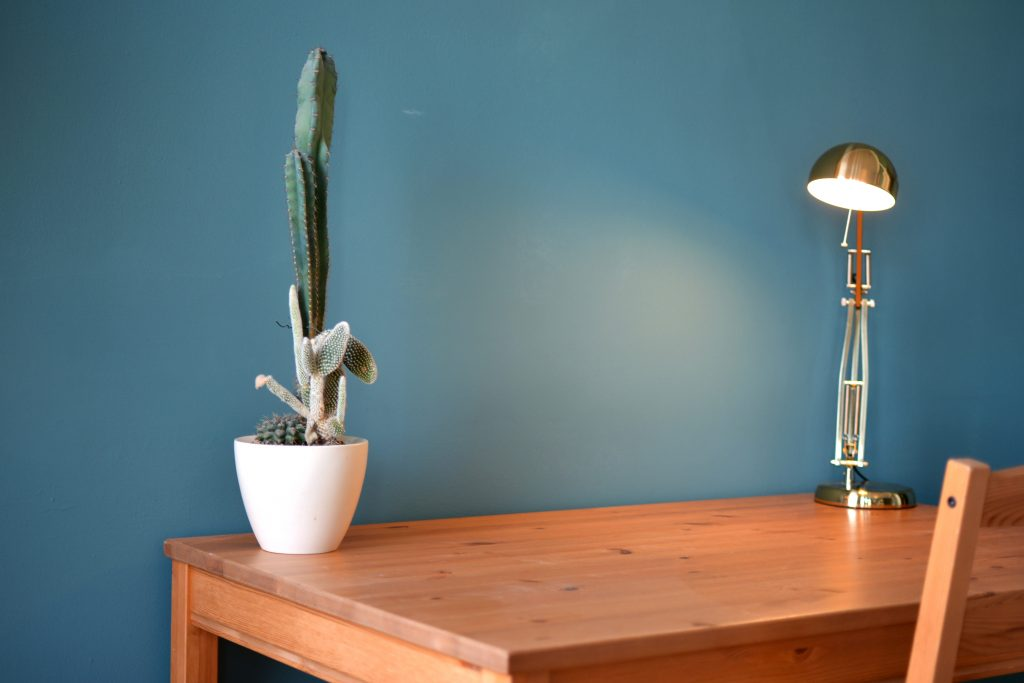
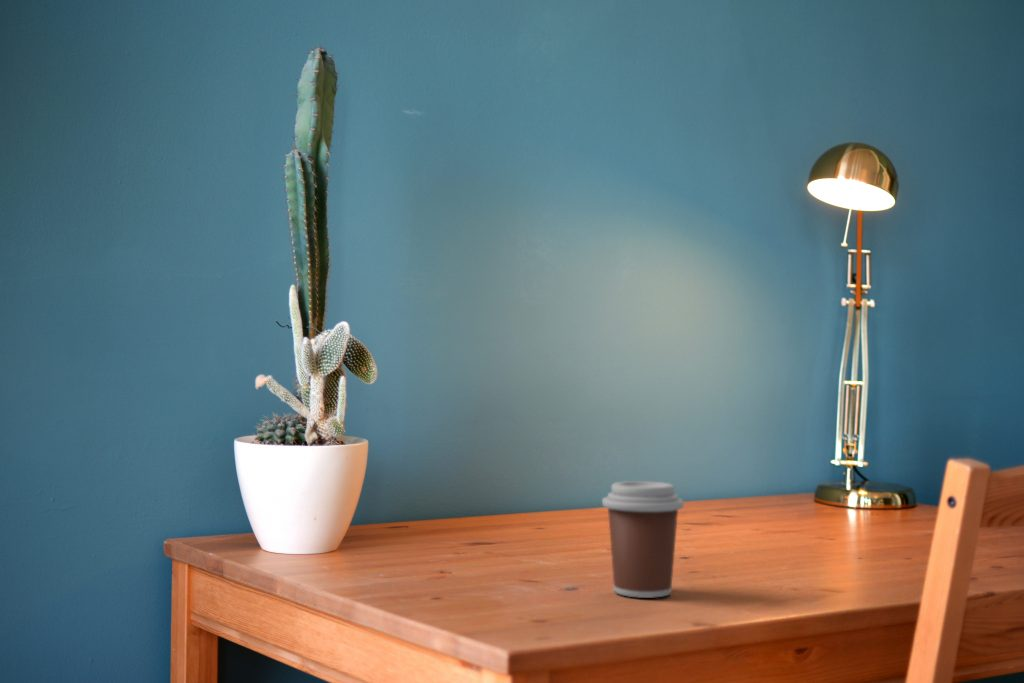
+ coffee cup (642, 537)
